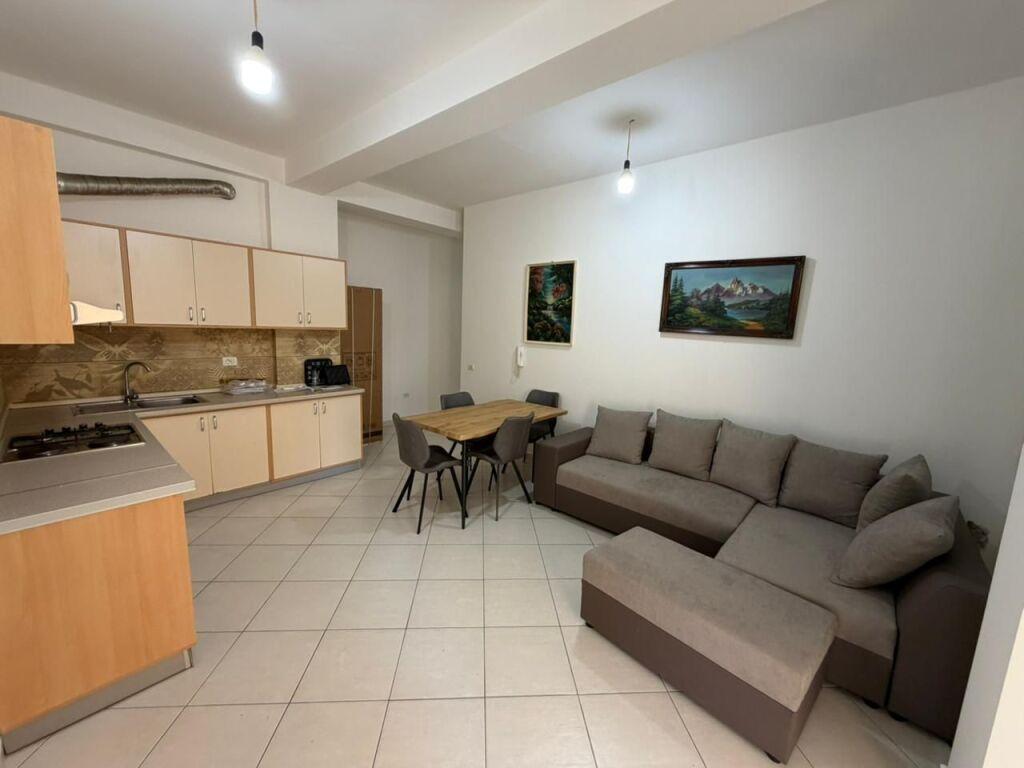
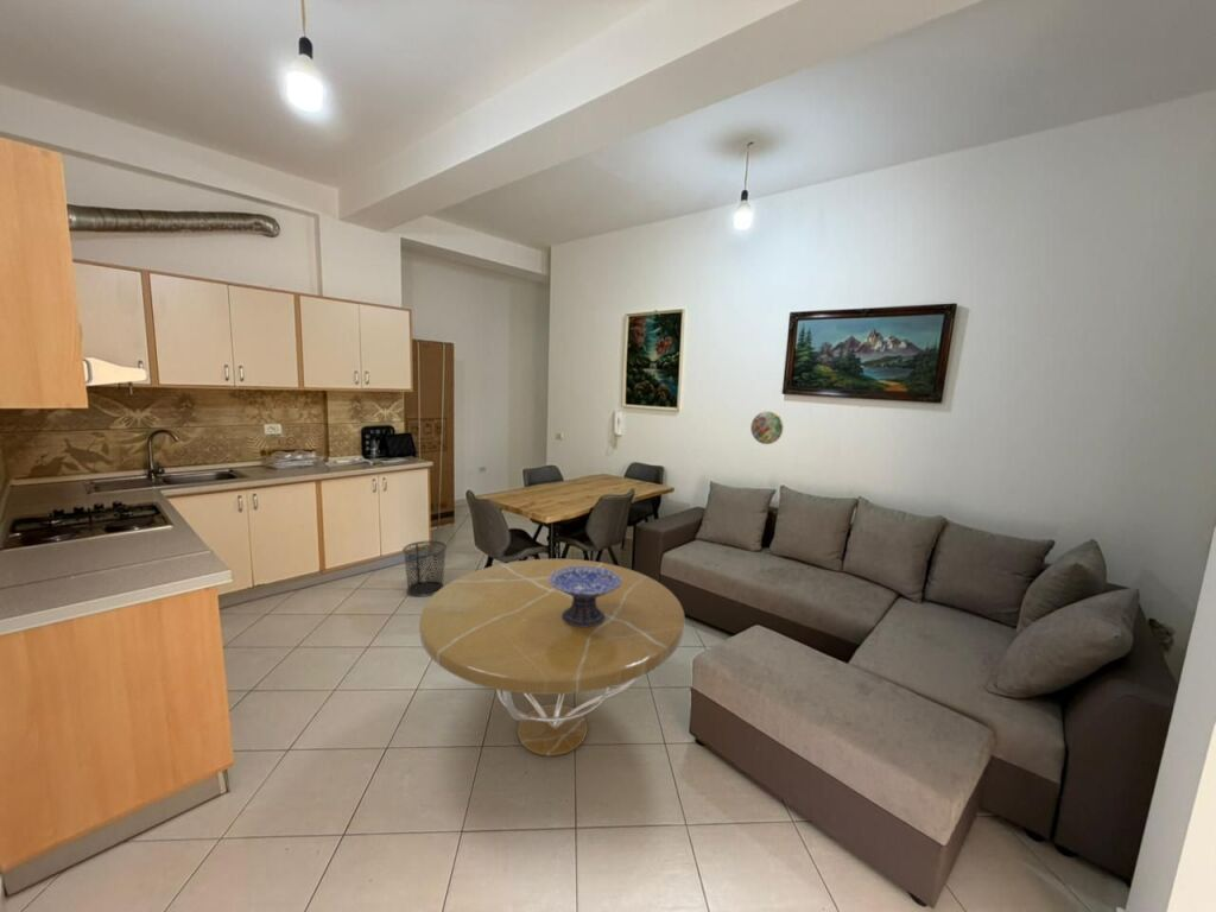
+ coffee table (553, 667)
+ decorative plate (766, 428)
+ waste bin (425, 569)
+ decorative bowl (584, 596)
